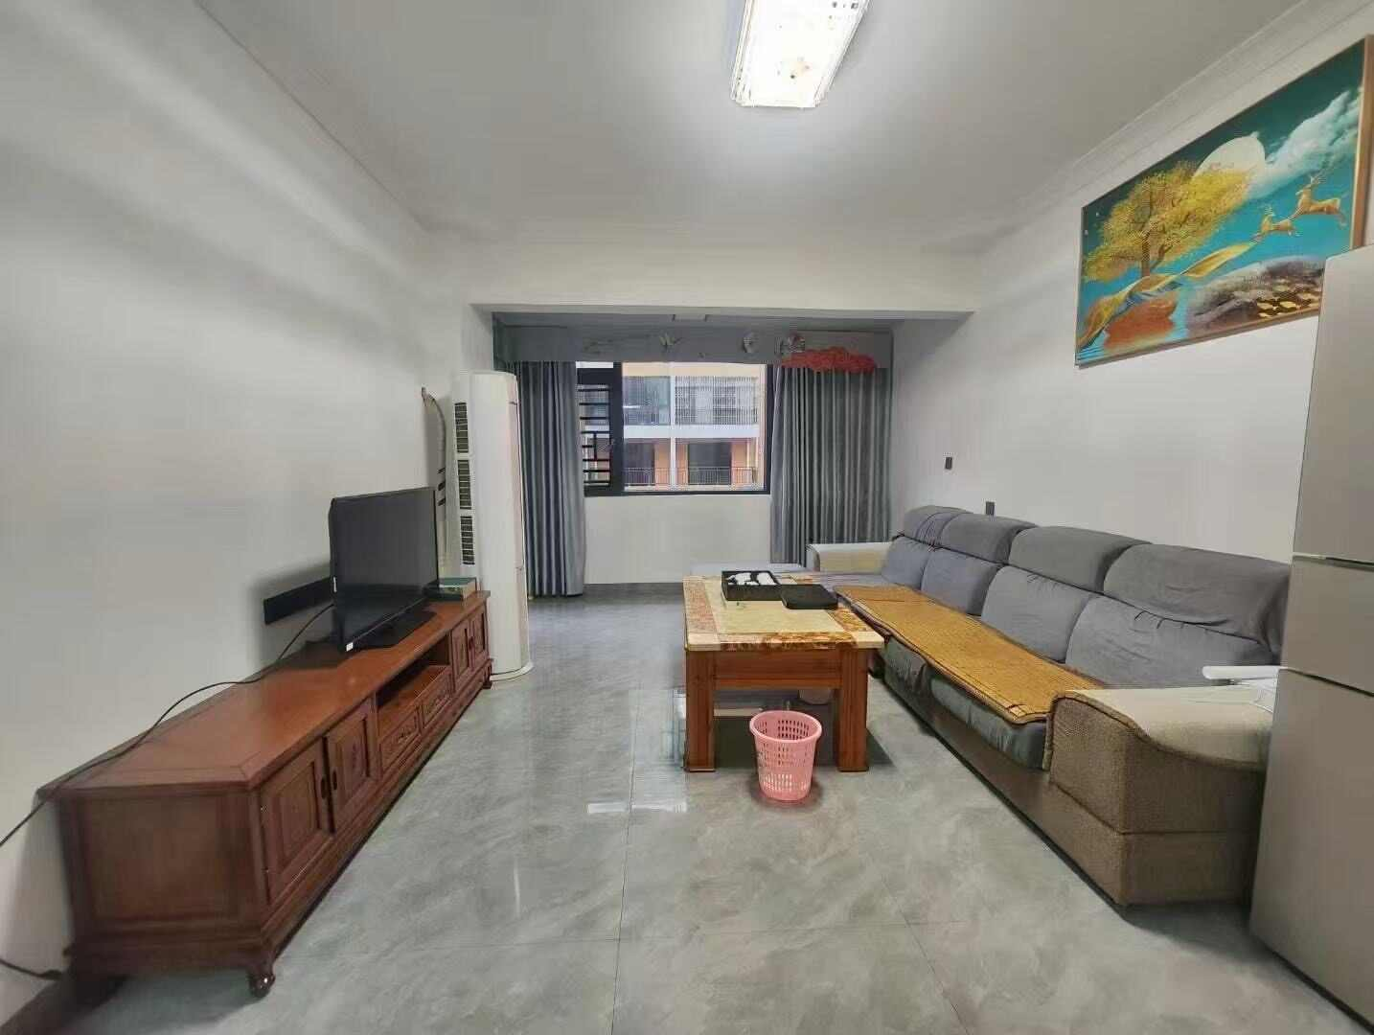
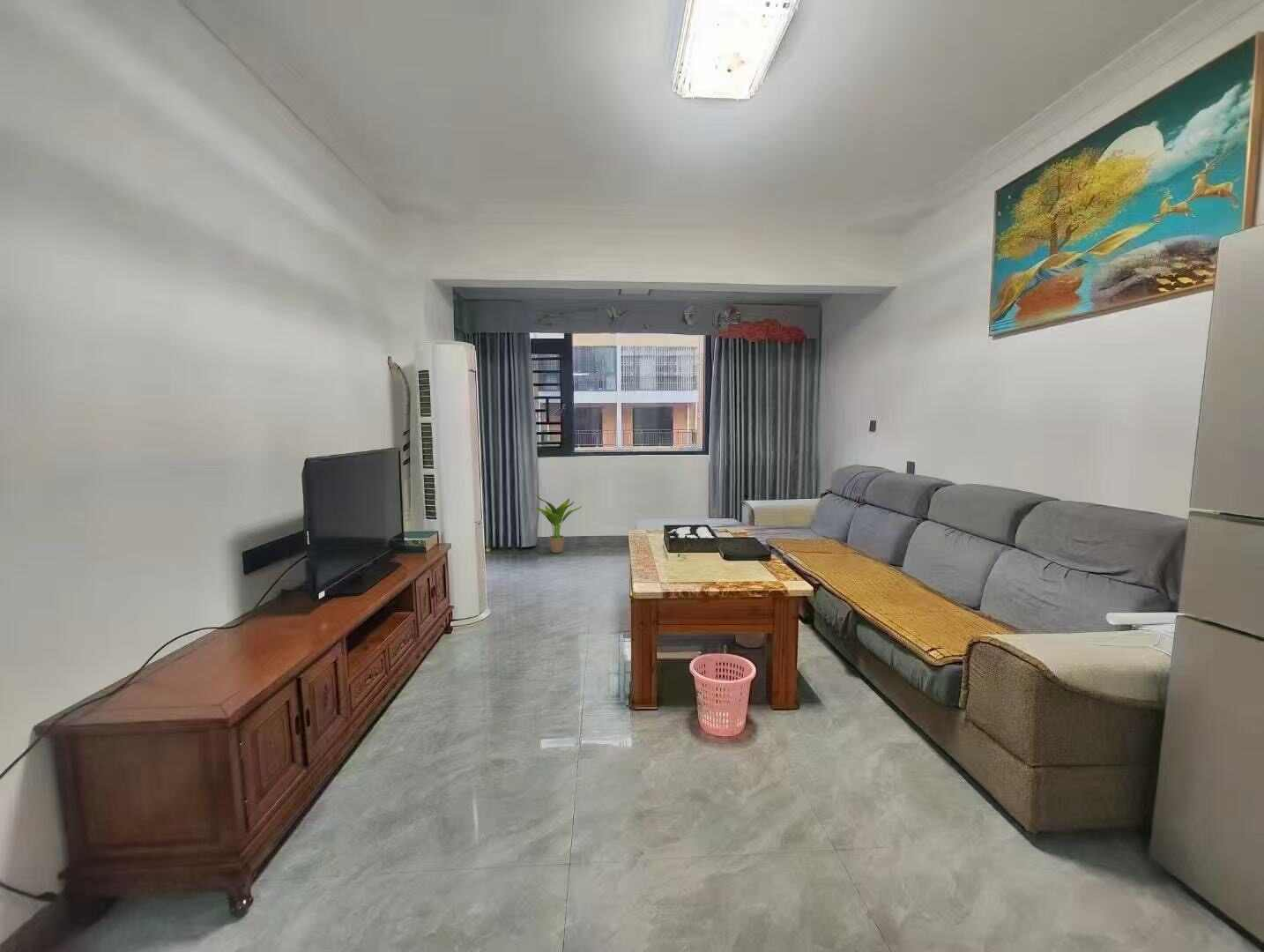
+ potted plant (558, 523)
